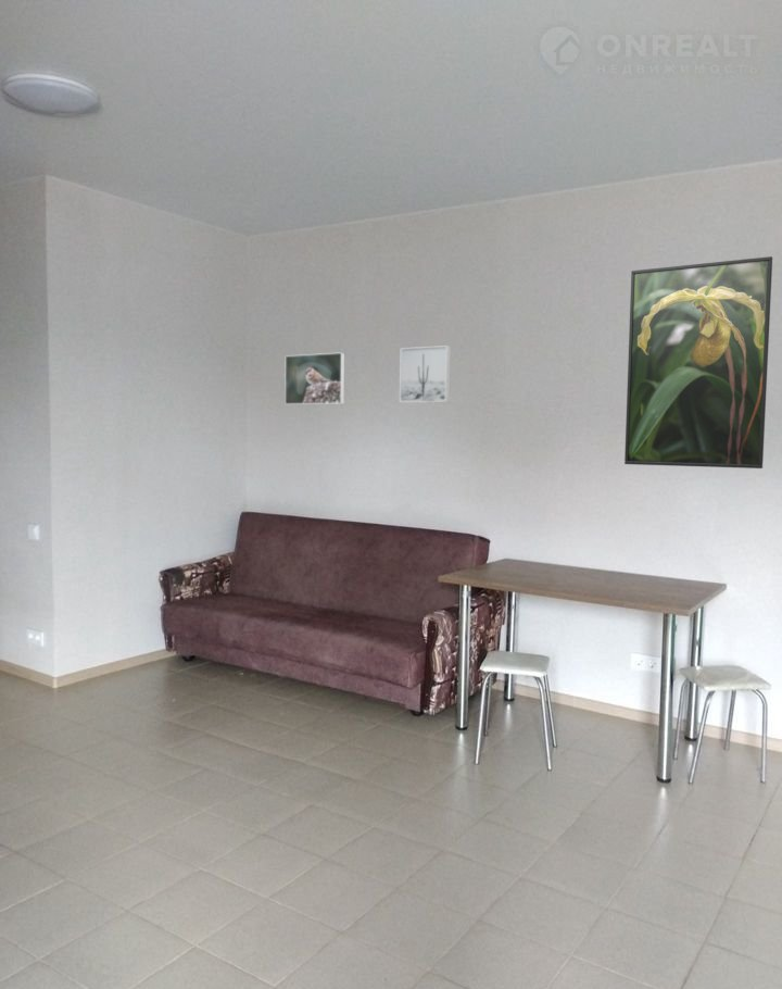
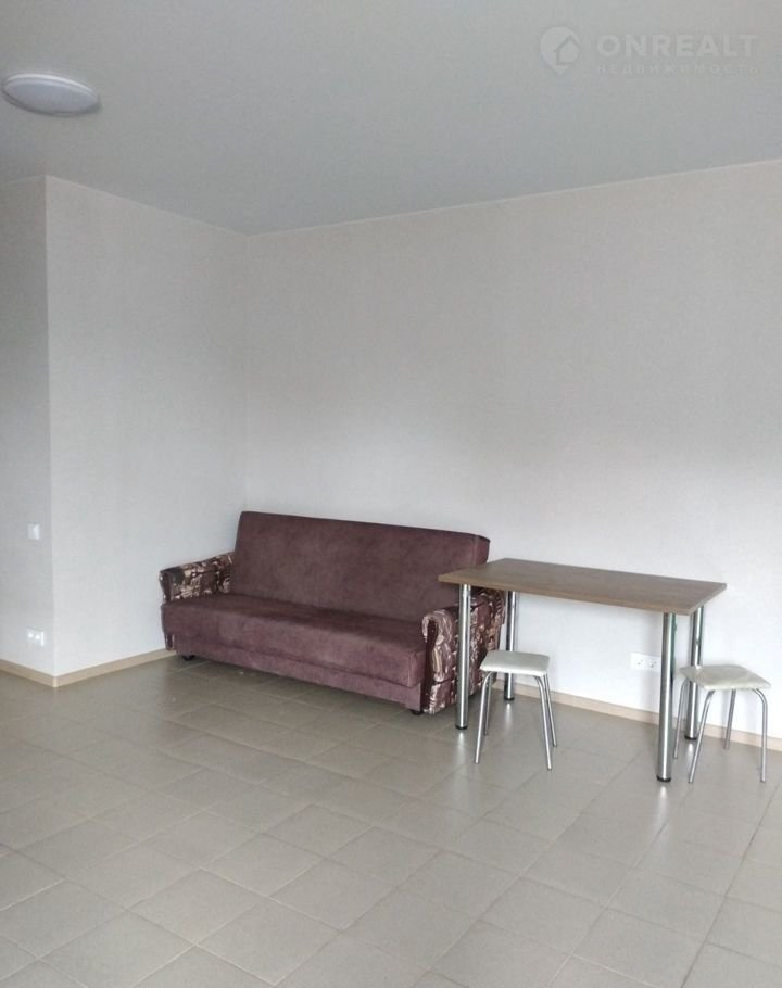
- wall art (424, 374)
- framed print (694, 365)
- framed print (314, 379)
